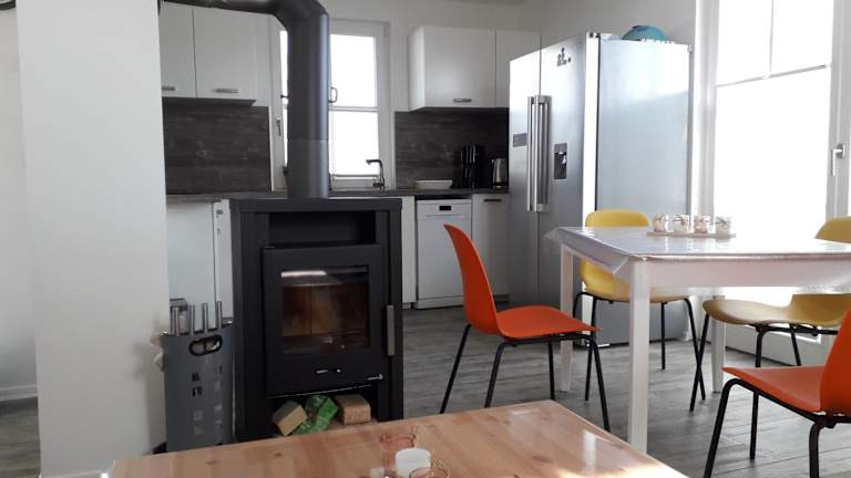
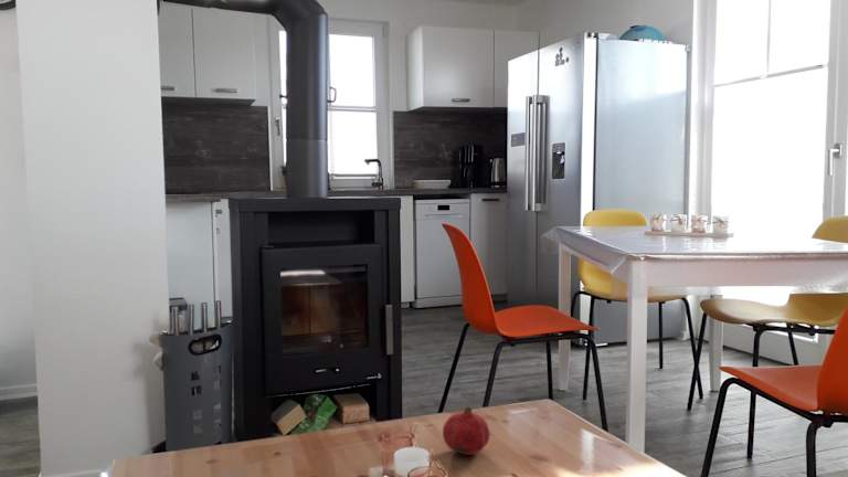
+ fruit (466, 428)
